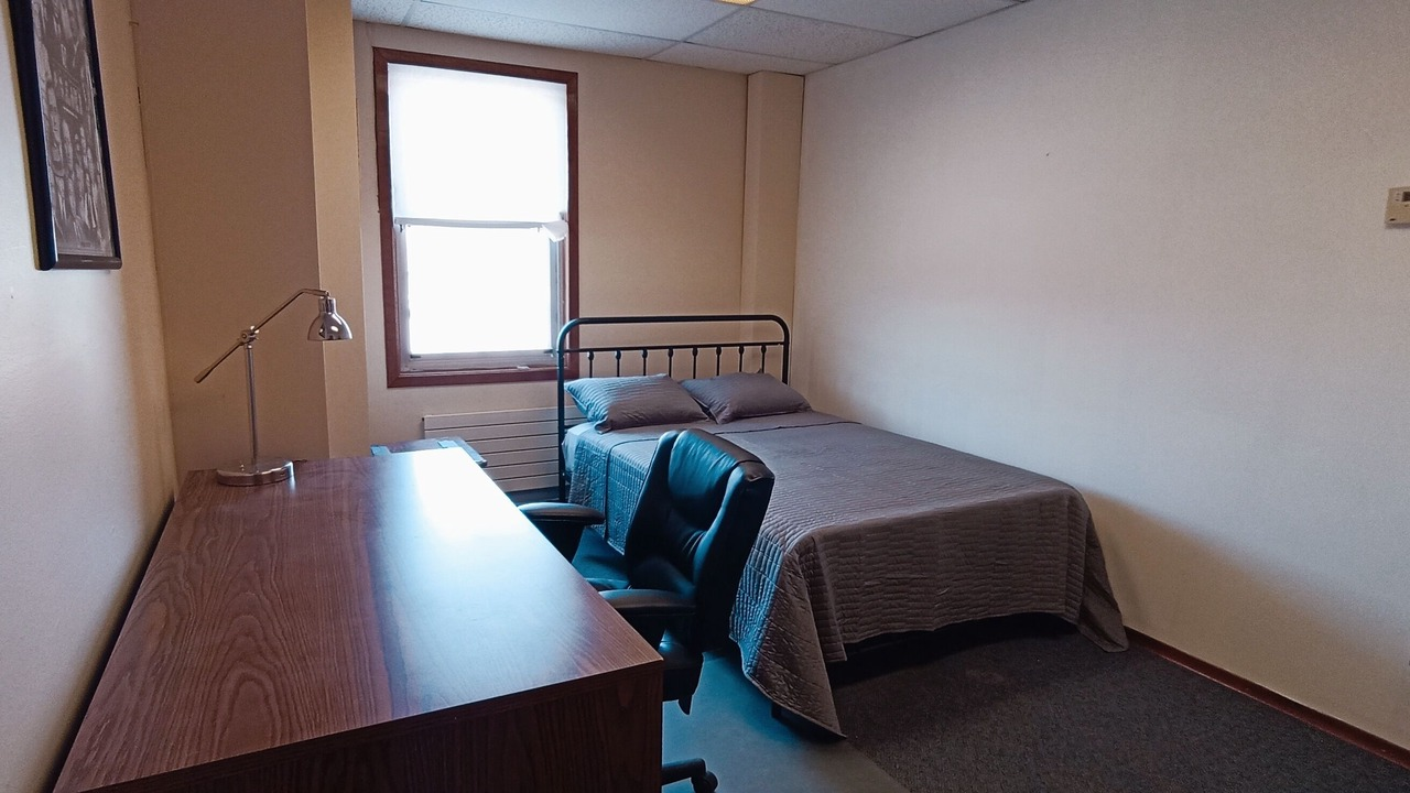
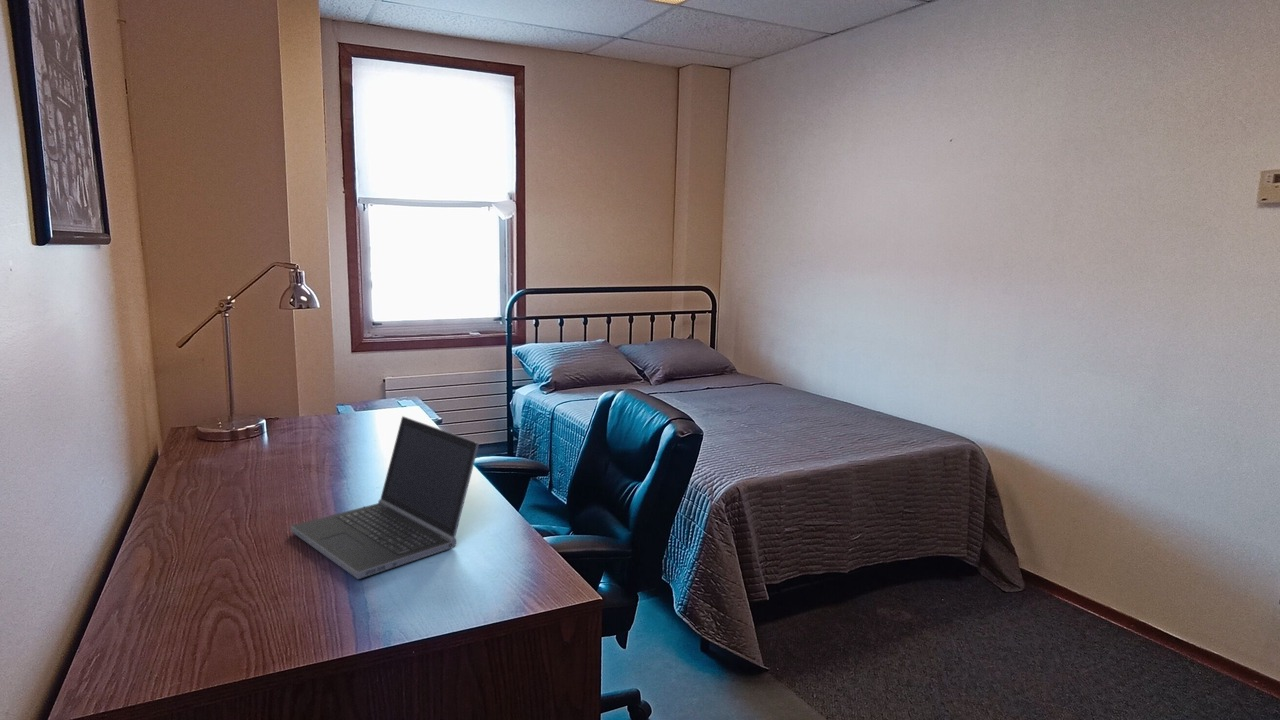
+ laptop computer (383, 488)
